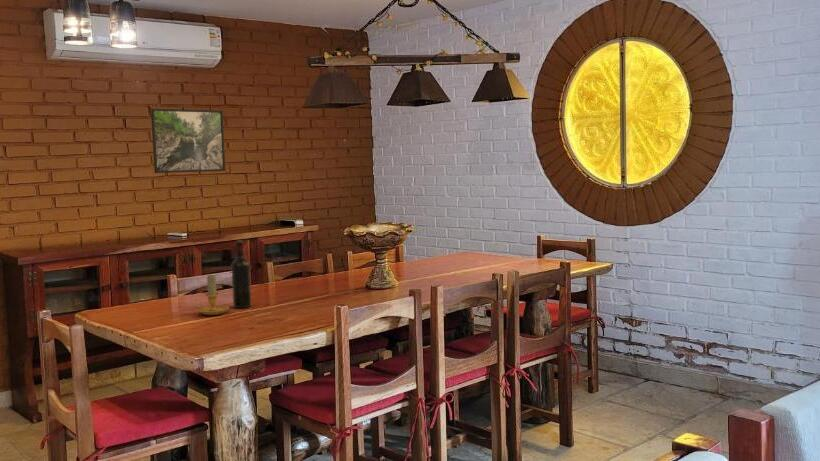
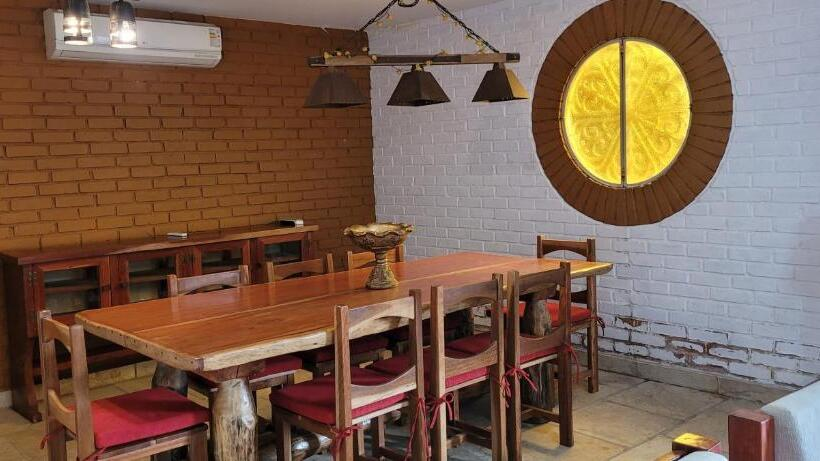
- wine bottle (240, 273)
- candle (209, 293)
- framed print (189, 140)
